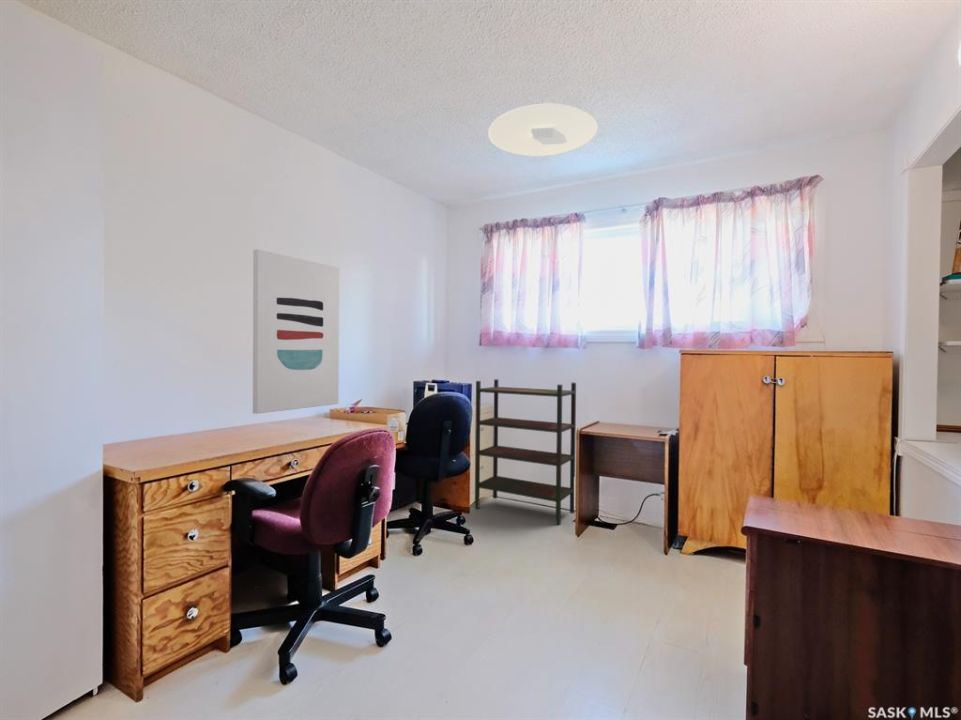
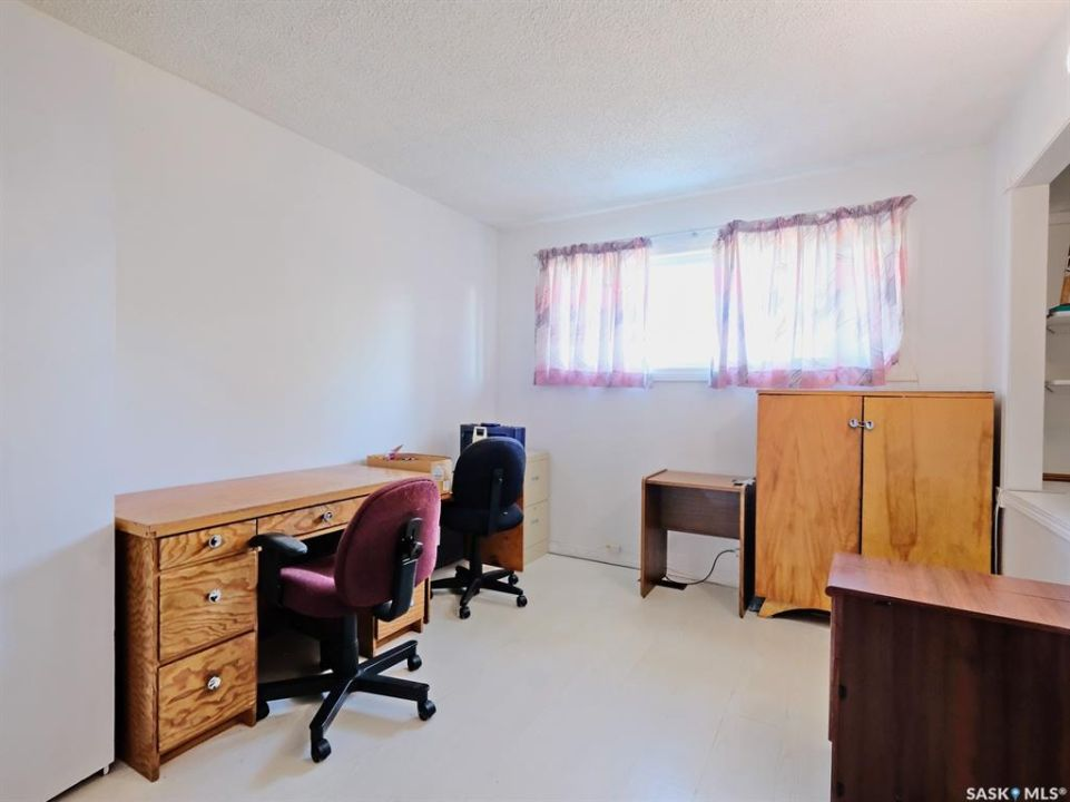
- bookshelf (524, 449)
- wall art (300, 334)
- ceiling light (542, 127)
